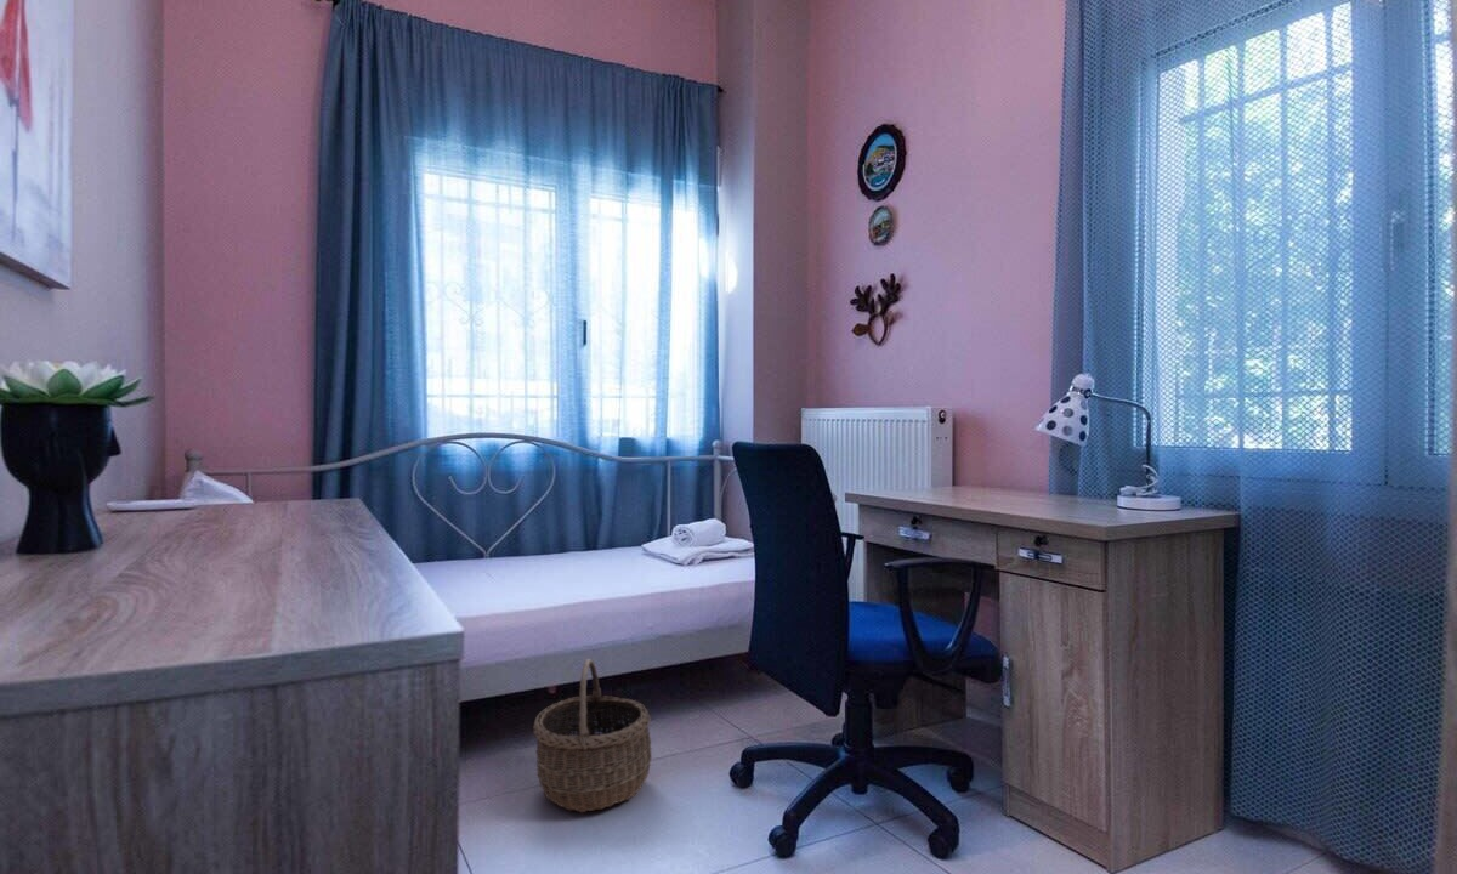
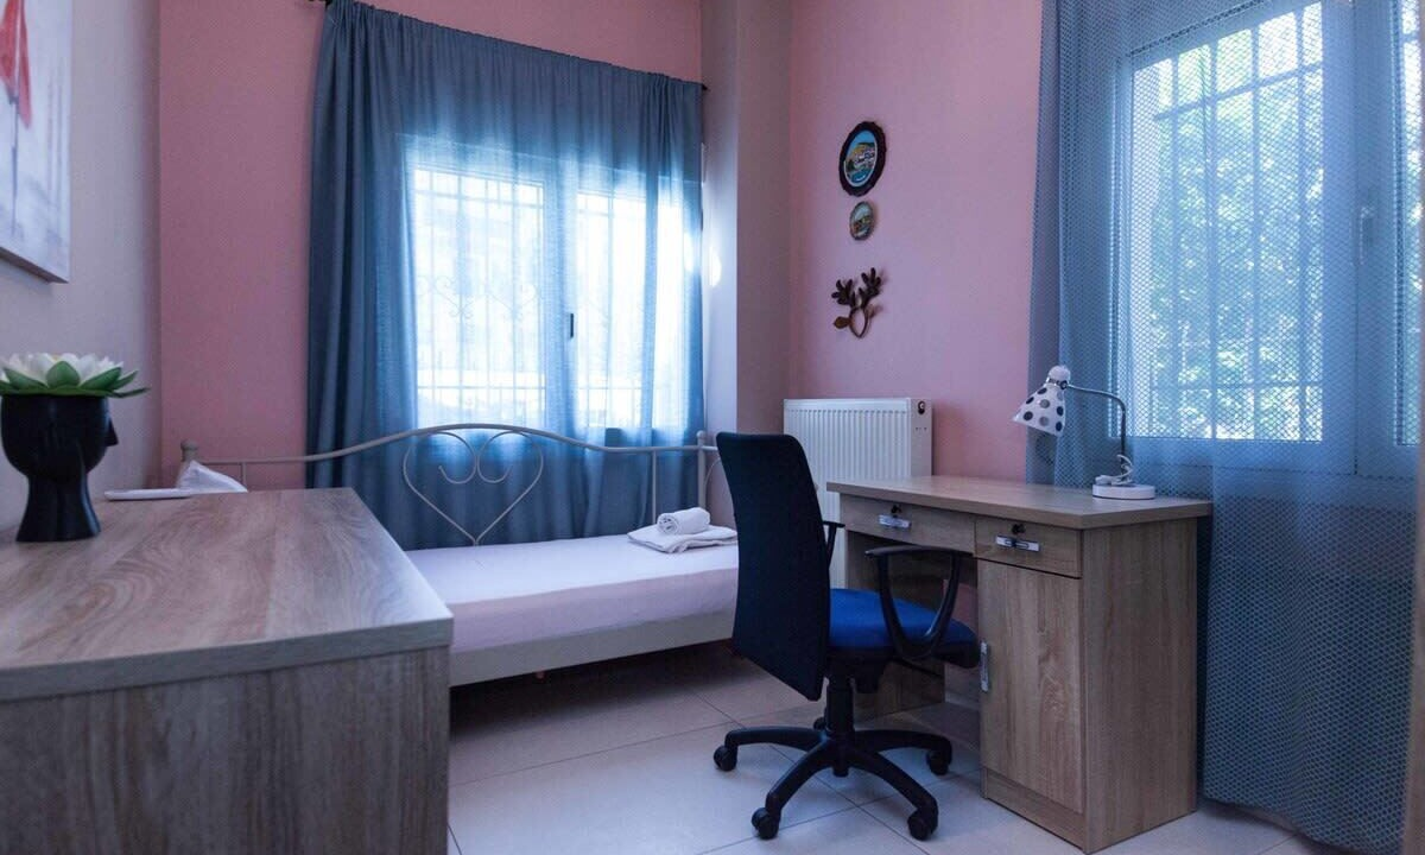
- wicker basket (593, 726)
